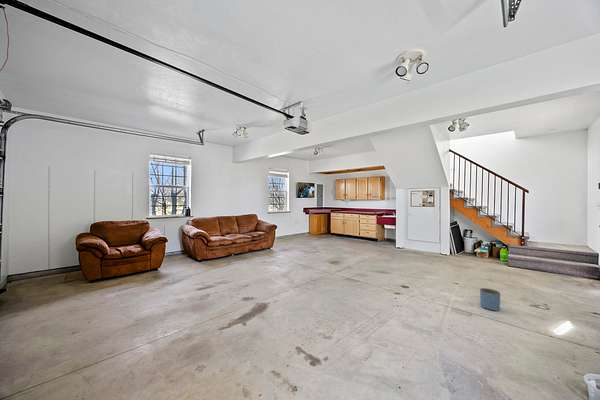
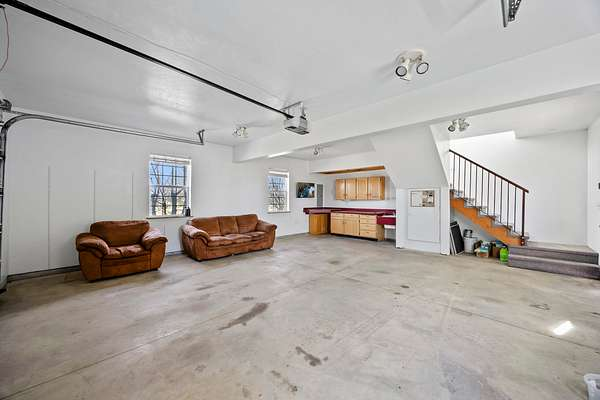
- planter (489, 299)
